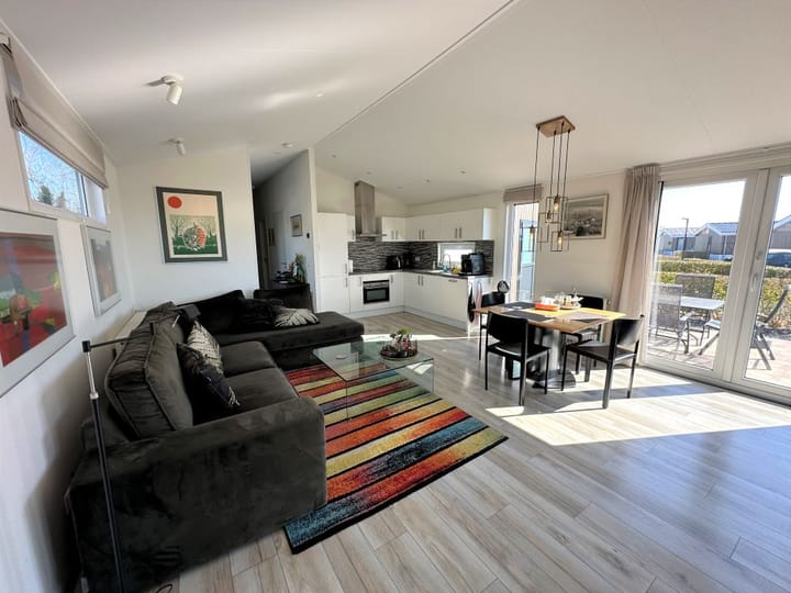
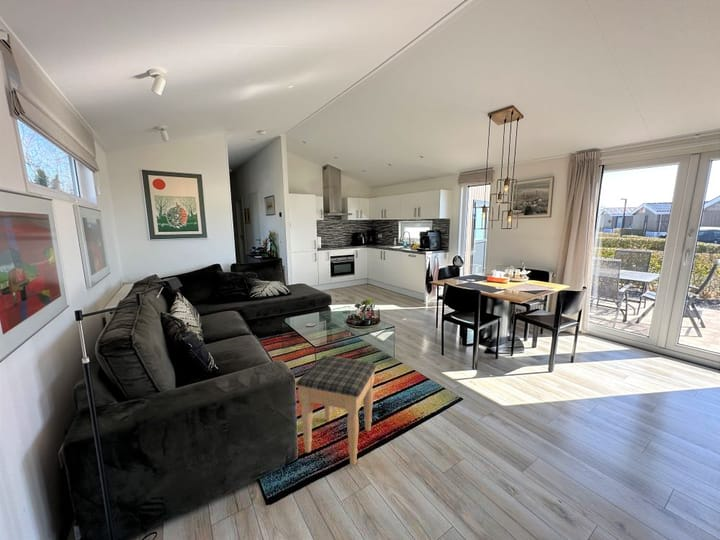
+ footstool (339, 405)
